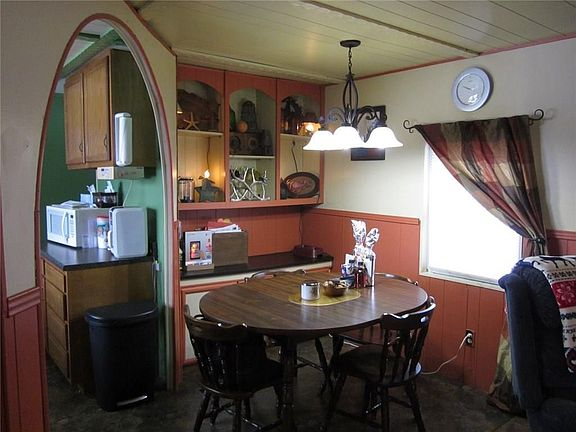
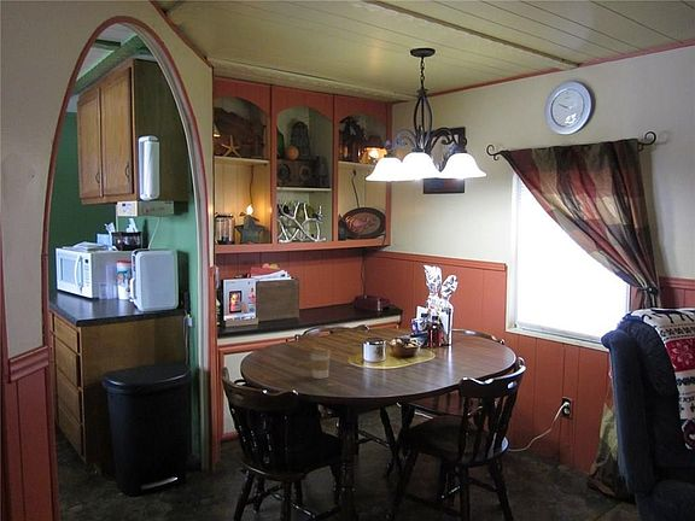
+ coffee cup (320, 361)
